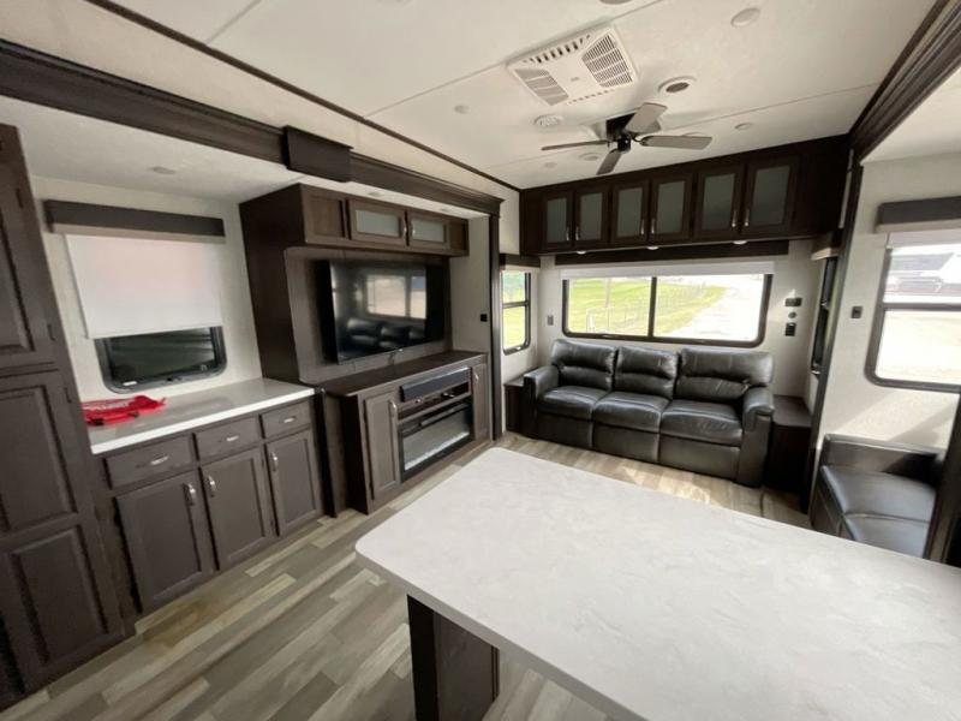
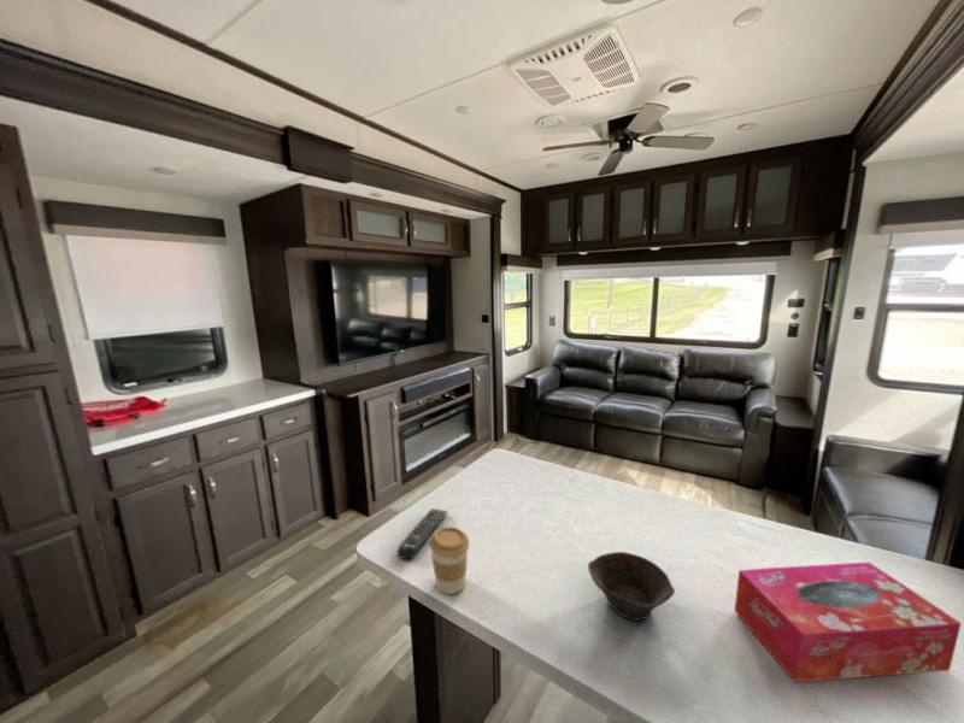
+ bowl (629, 588)
+ remote control (424, 530)
+ tissue box (835, 616)
+ coffee cup (449, 558)
